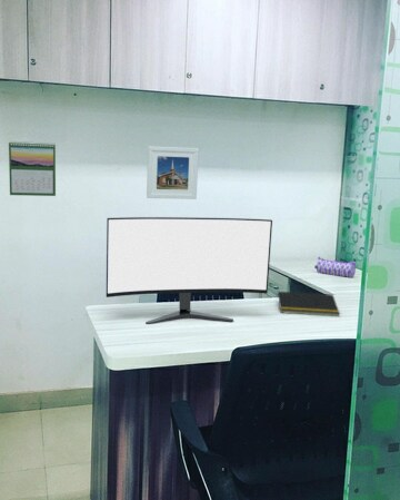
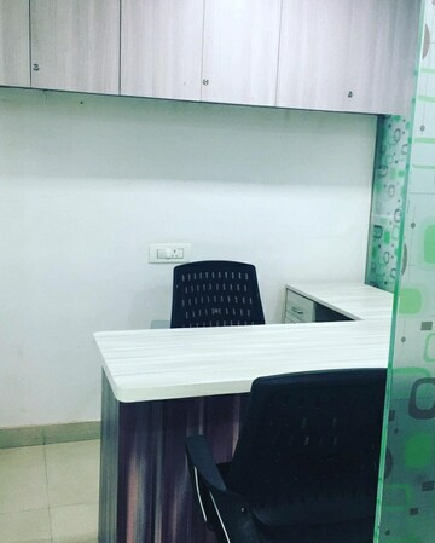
- pencil case (336, 266)
- notepad (307, 303)
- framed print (172, 173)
- monitor (189, 268)
- calendar (32, 168)
